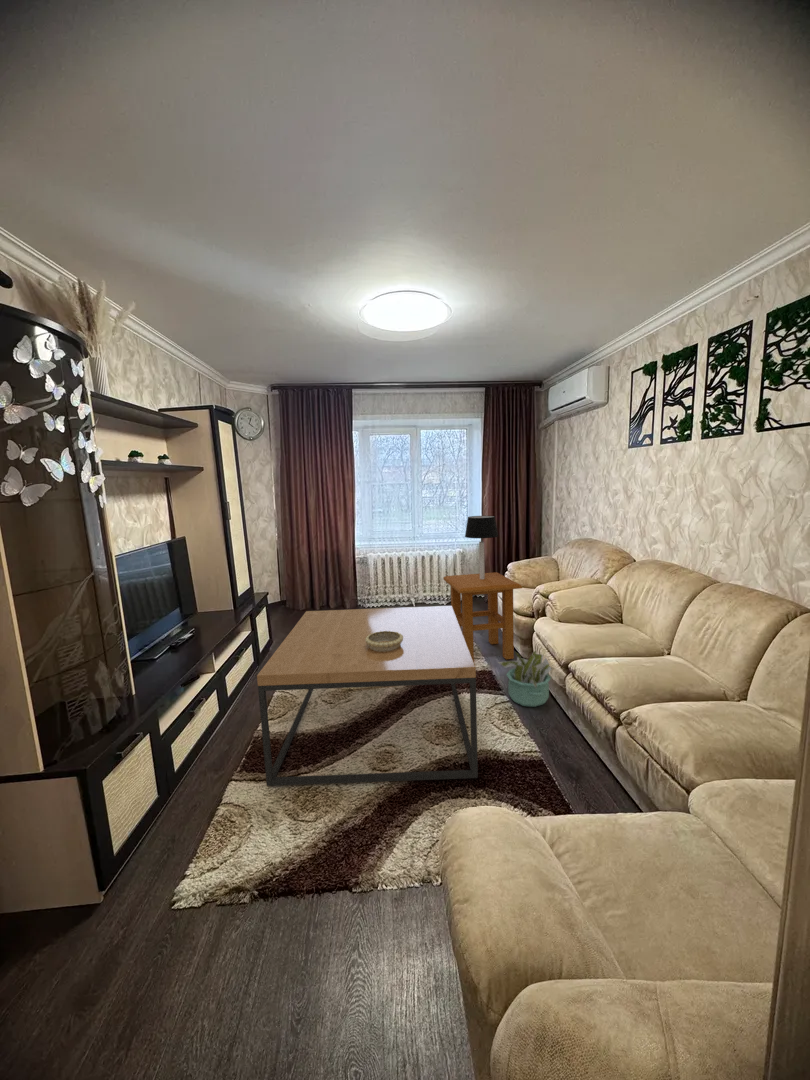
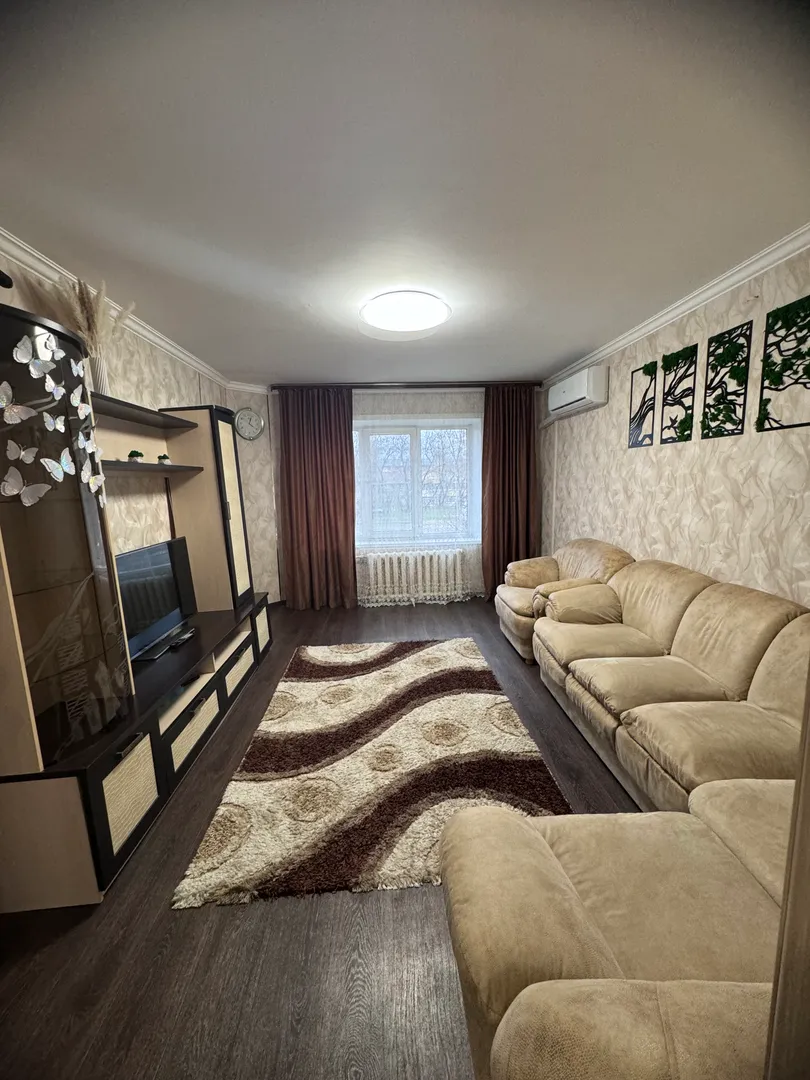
- decorative bowl (384, 640)
- coffee table (376, 679)
- table lamp (481, 547)
- side table (480, 615)
- decorative plant (527, 677)
